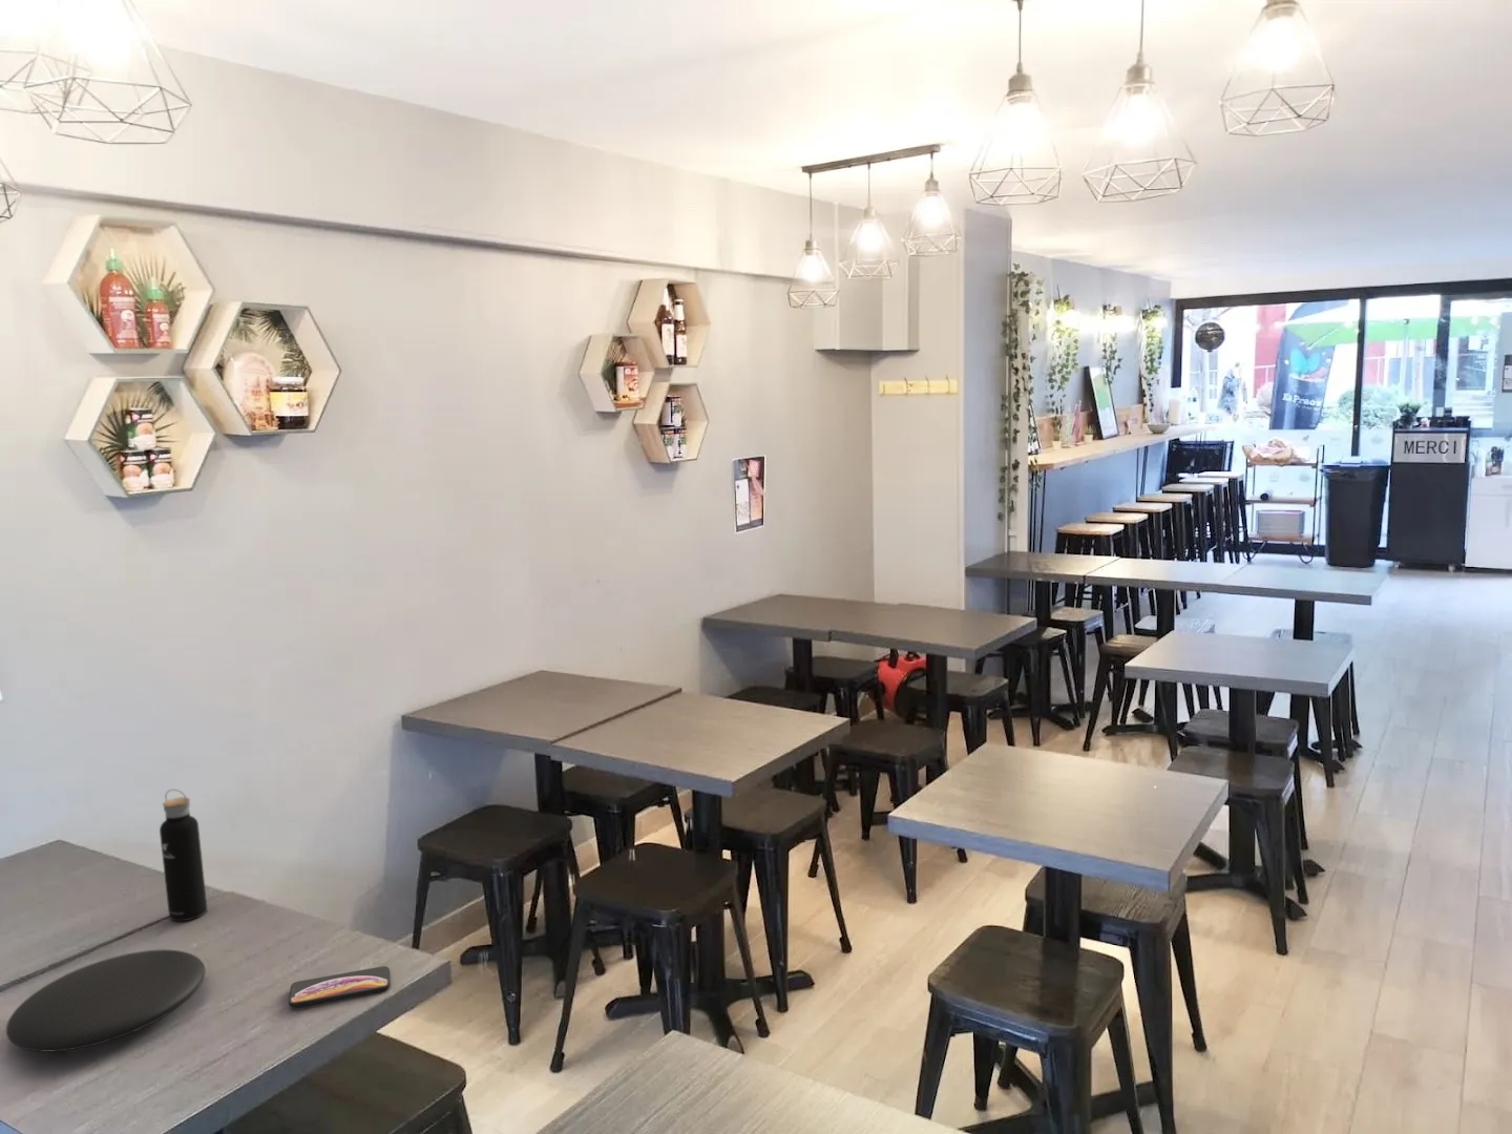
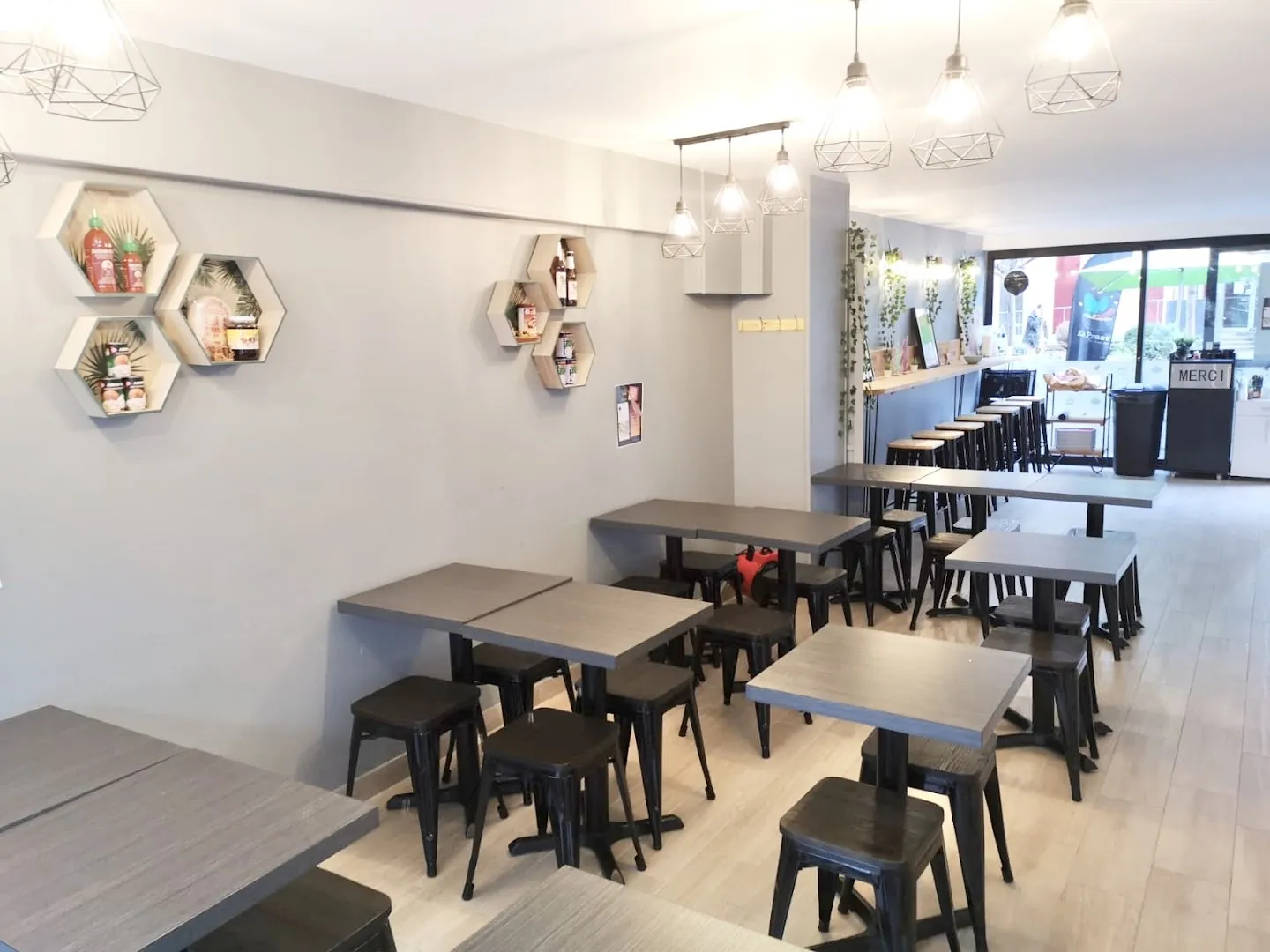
- water bottle (182, 852)
- smartphone (340, 986)
- plate (111, 997)
